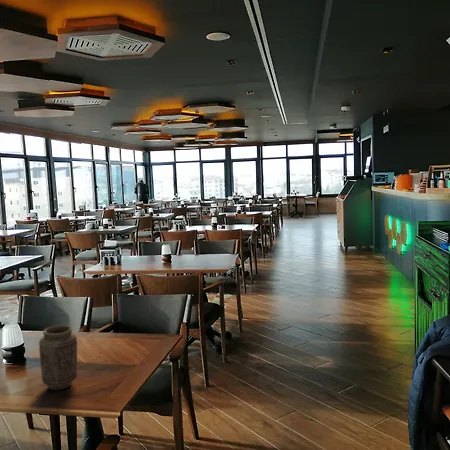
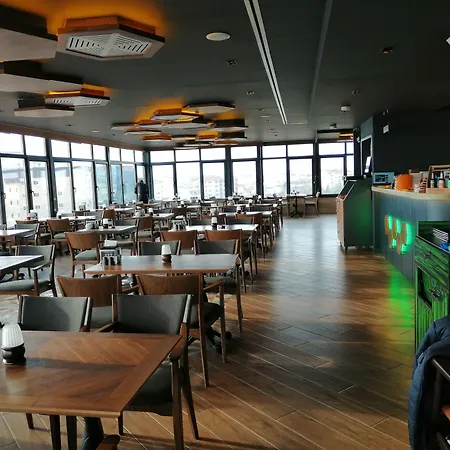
- vase (59, 356)
